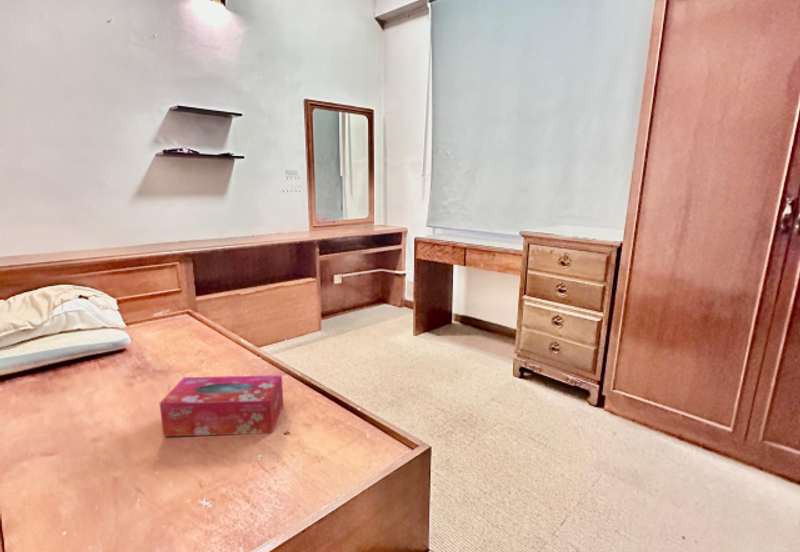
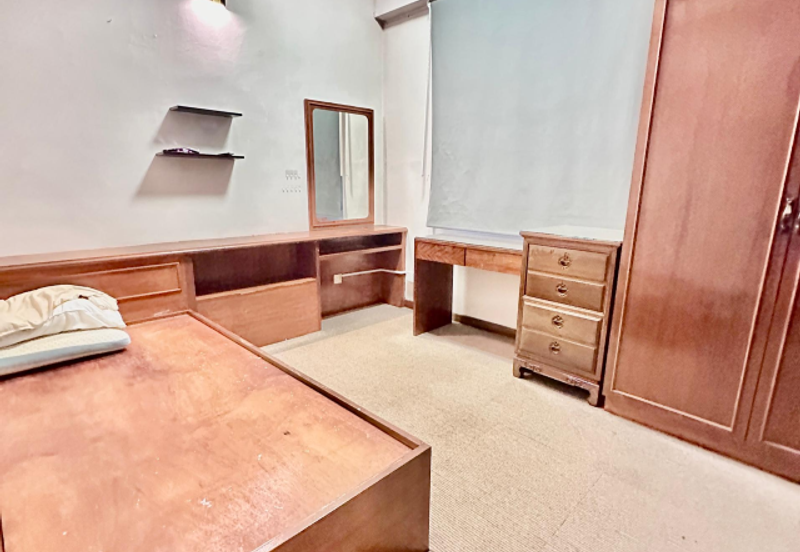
- tissue box (226, 404)
